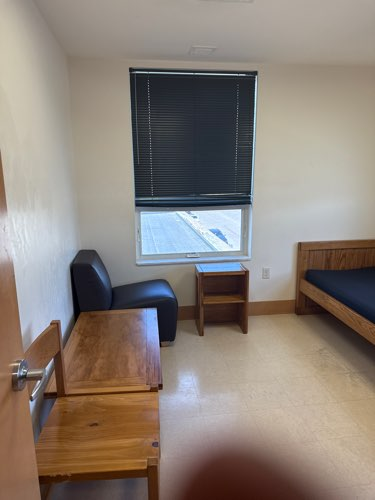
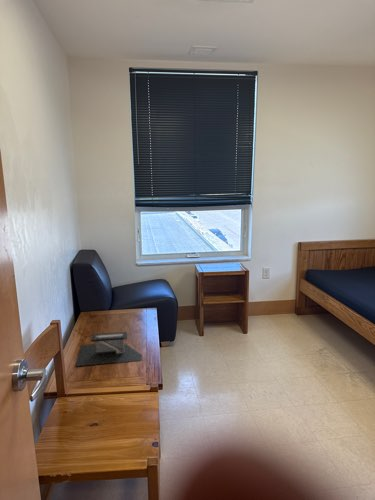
+ desk lamp (109, 344)
